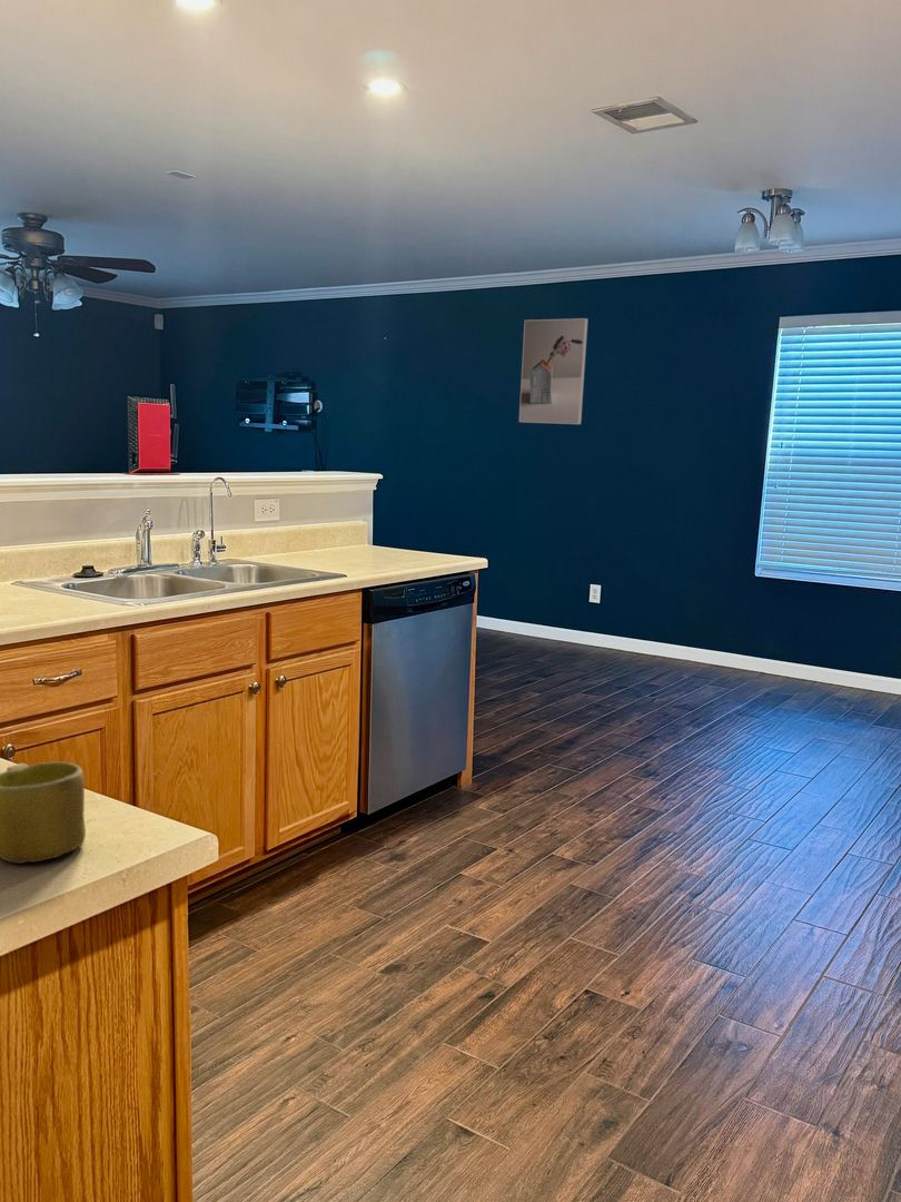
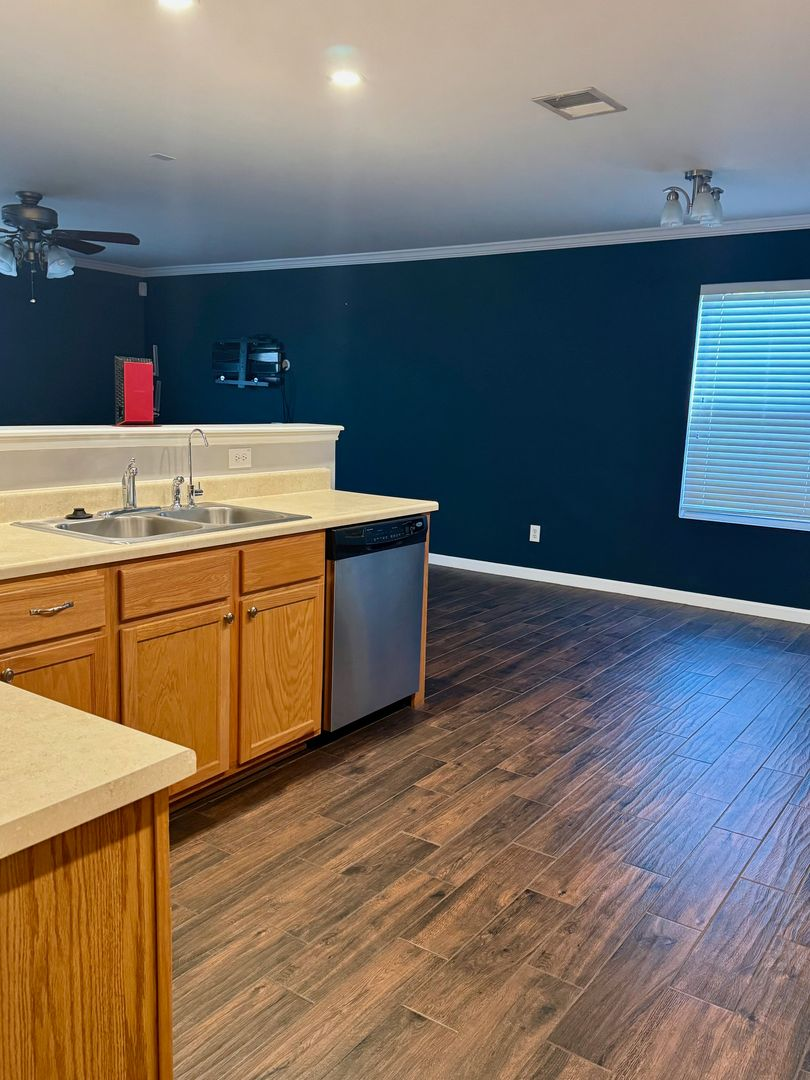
- mug (33, 804)
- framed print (552, 372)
